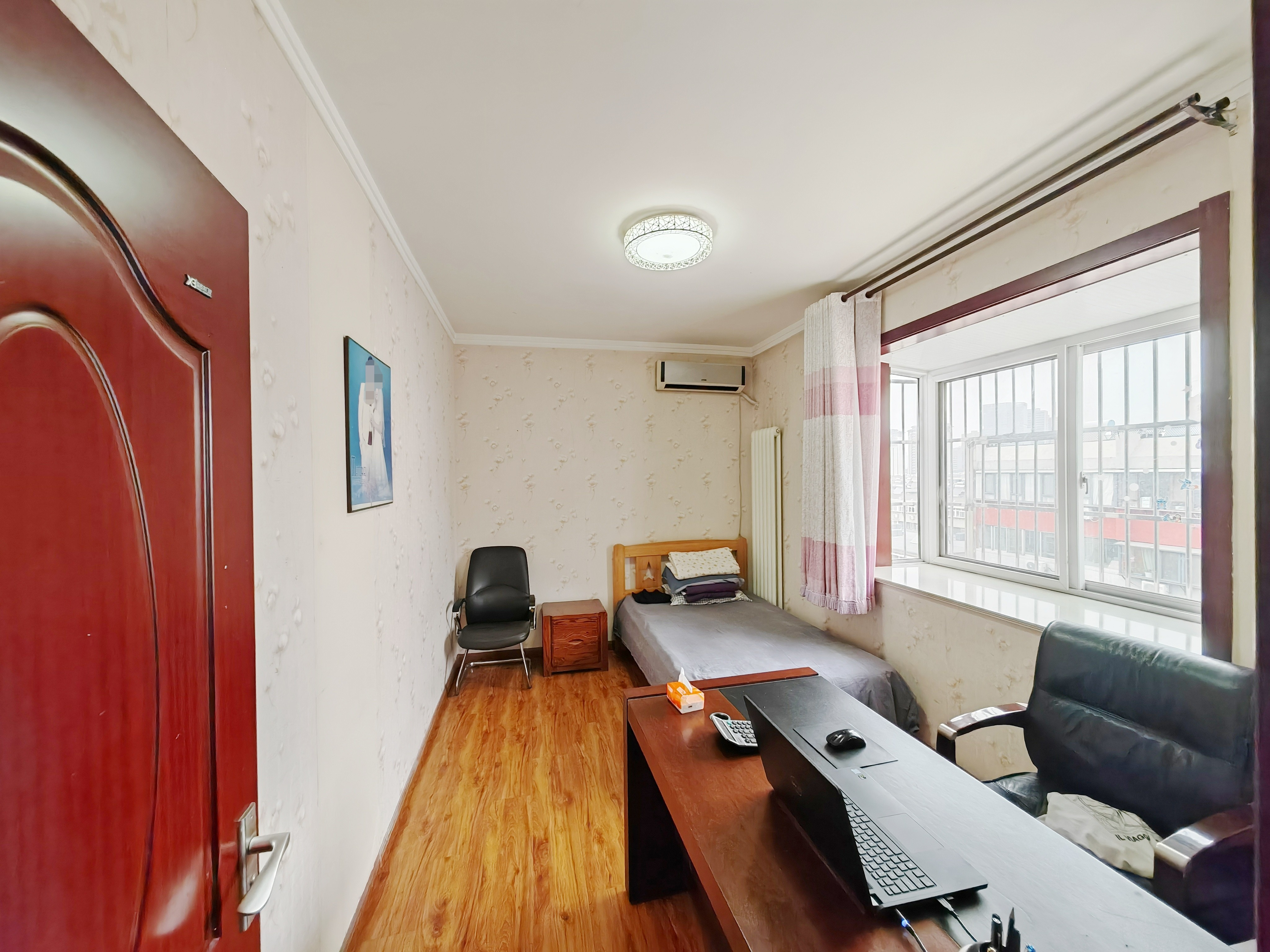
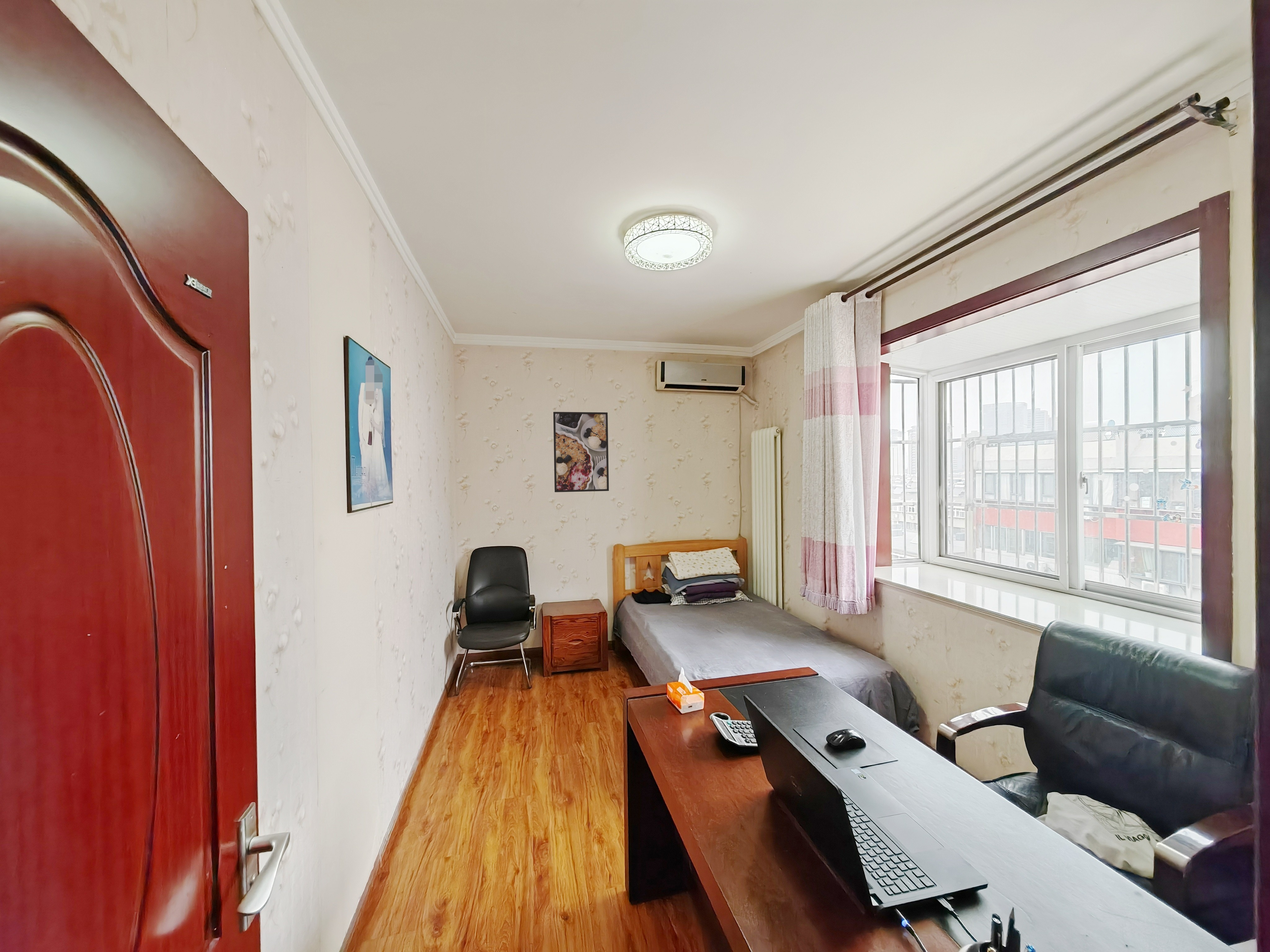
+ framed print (581, 452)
